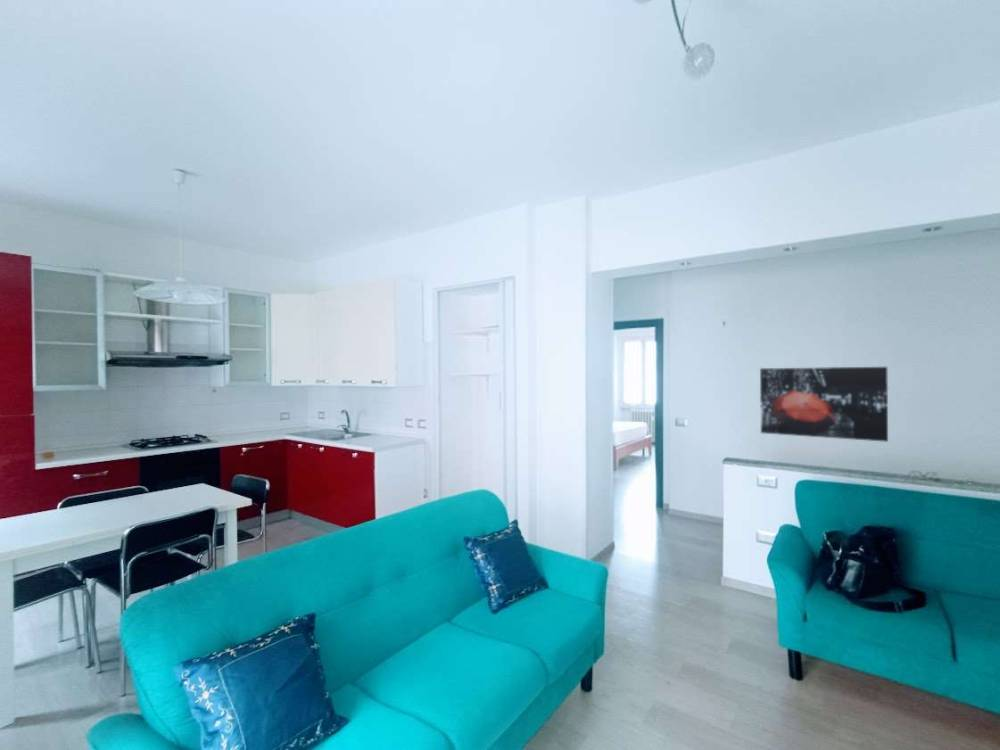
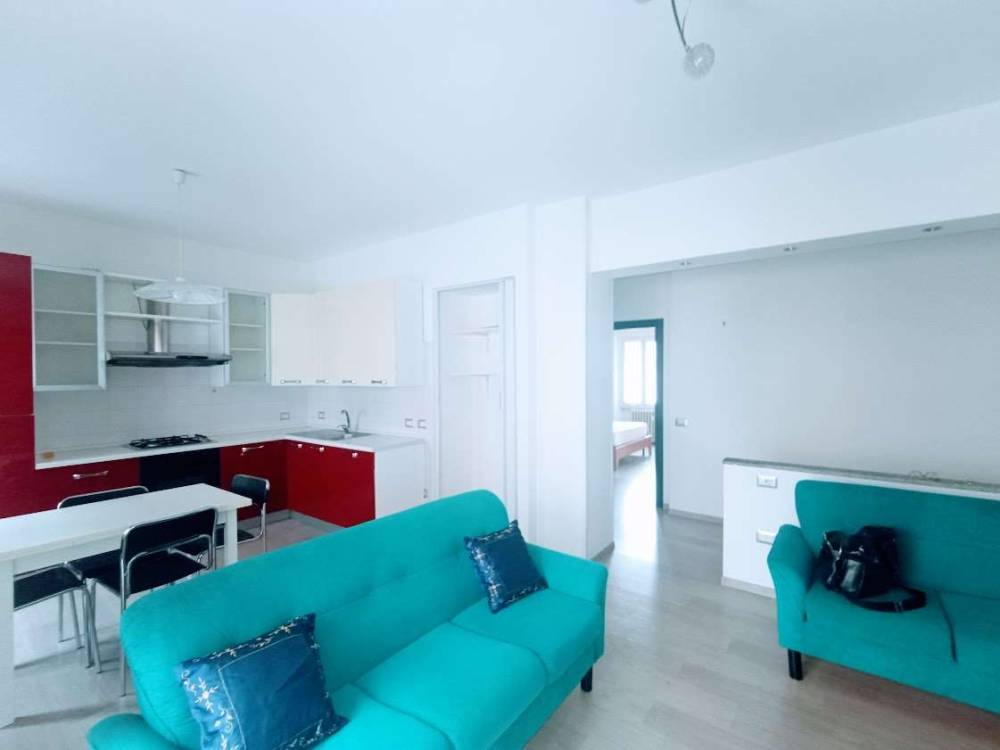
- wall art (819, 402)
